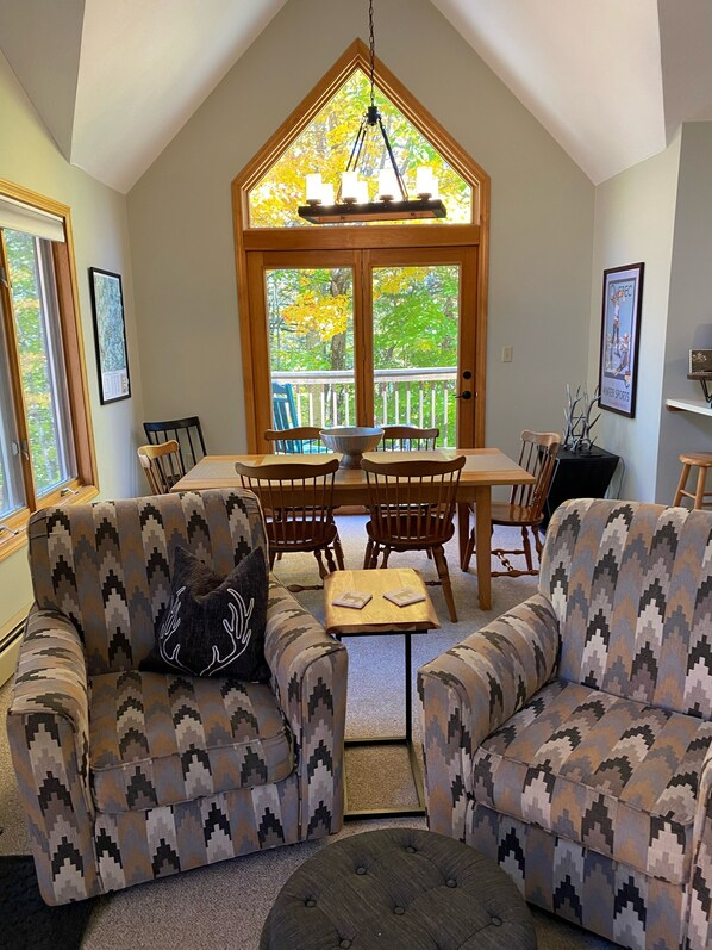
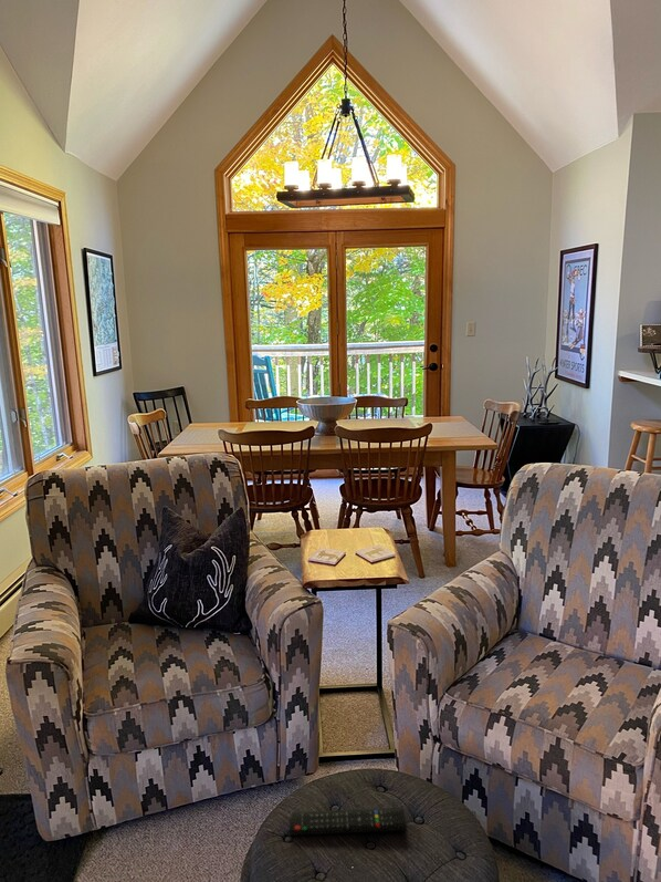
+ remote control (347, 822)
